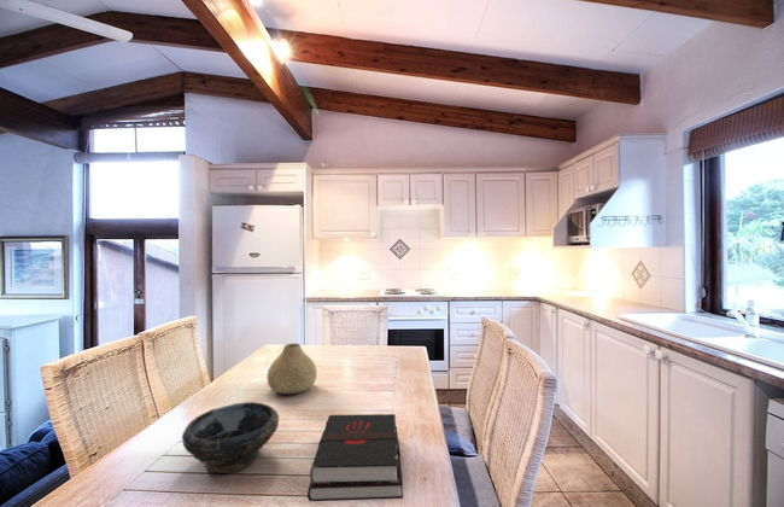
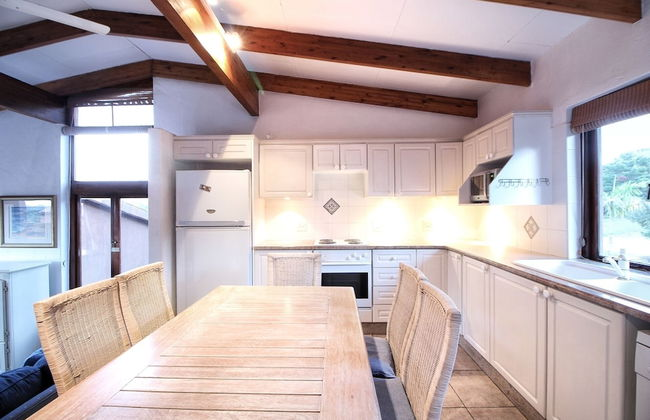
- vase (292, 367)
- hardback book (358, 450)
- bowl (233, 438)
